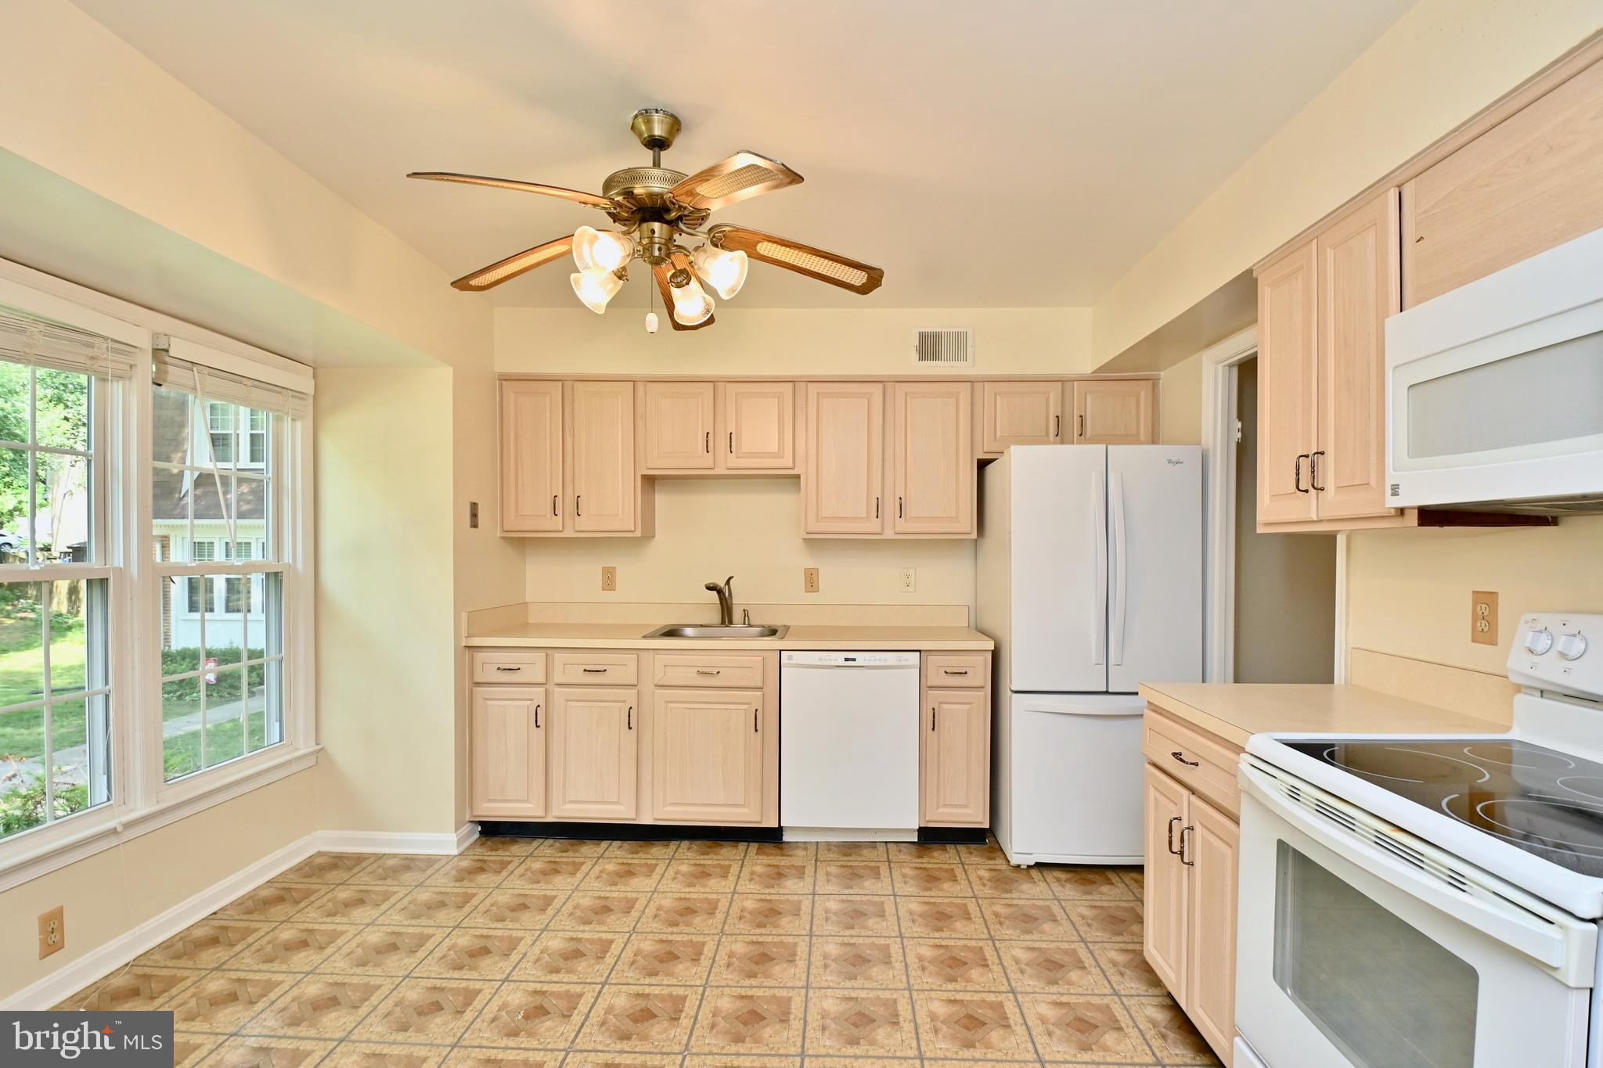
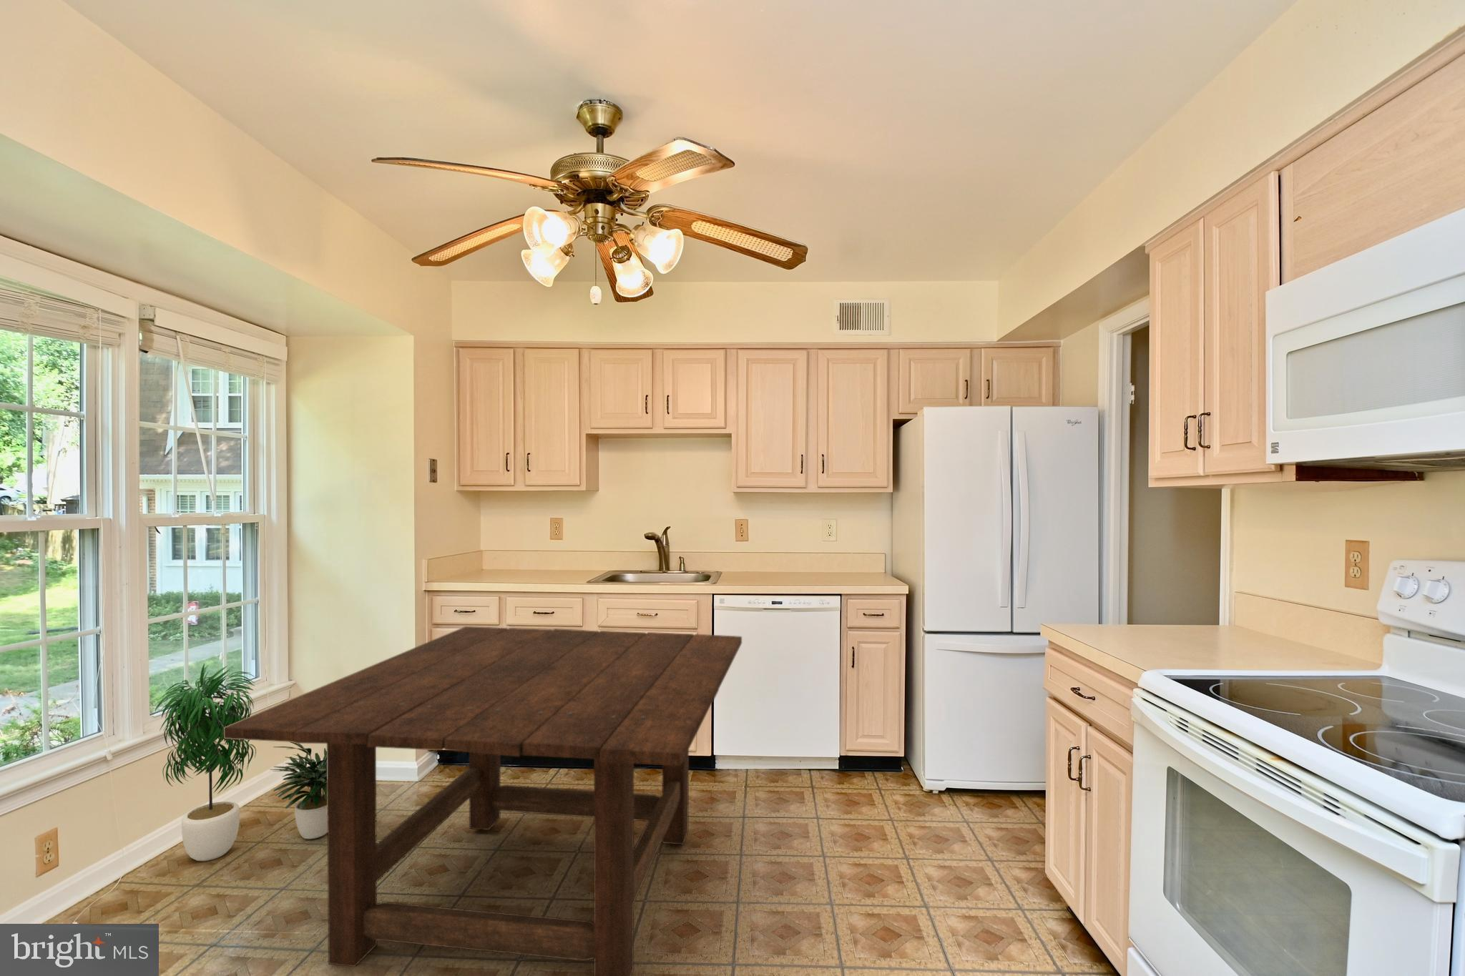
+ potted plant (255, 752)
+ dining table (541, 788)
